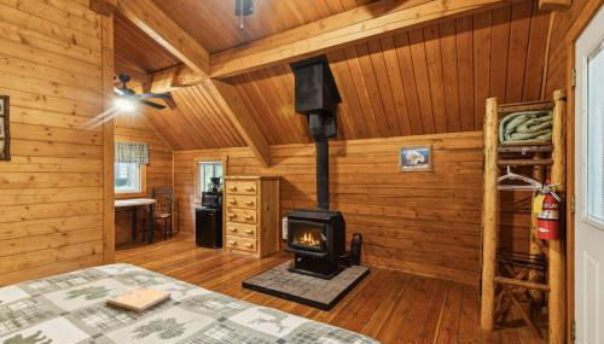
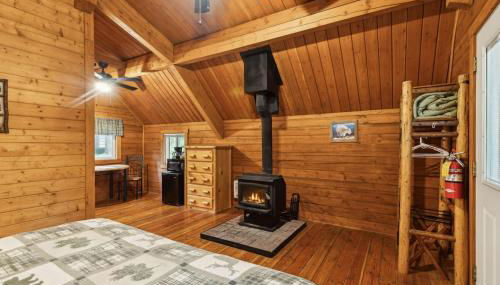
- book (138, 297)
